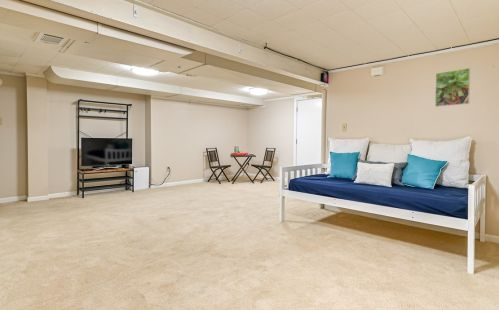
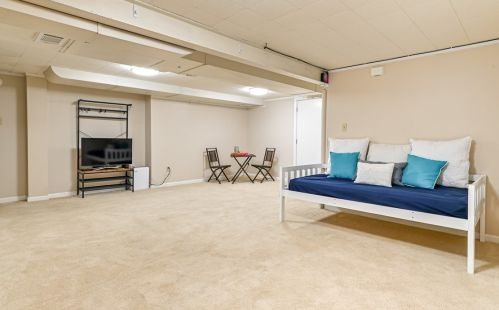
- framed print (452, 88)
